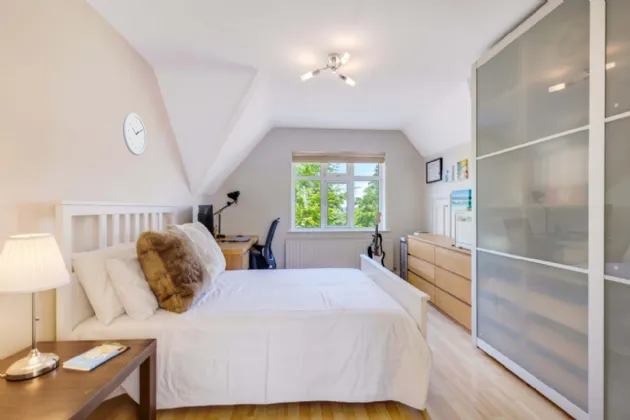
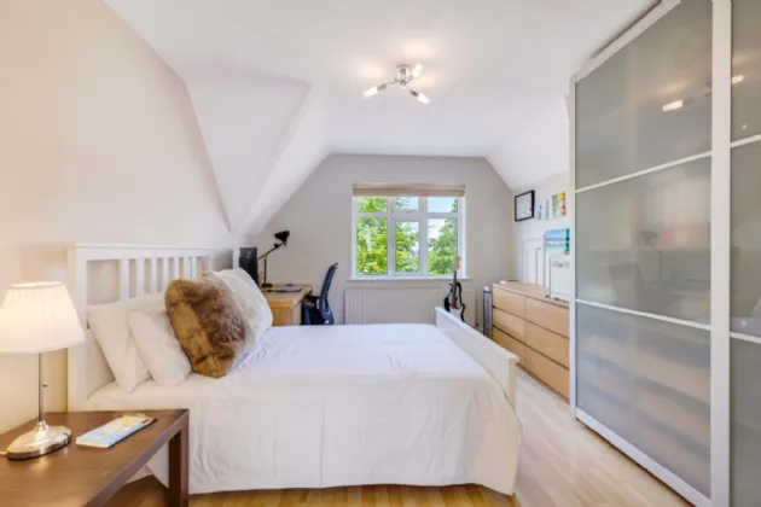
- wall clock (135, 134)
